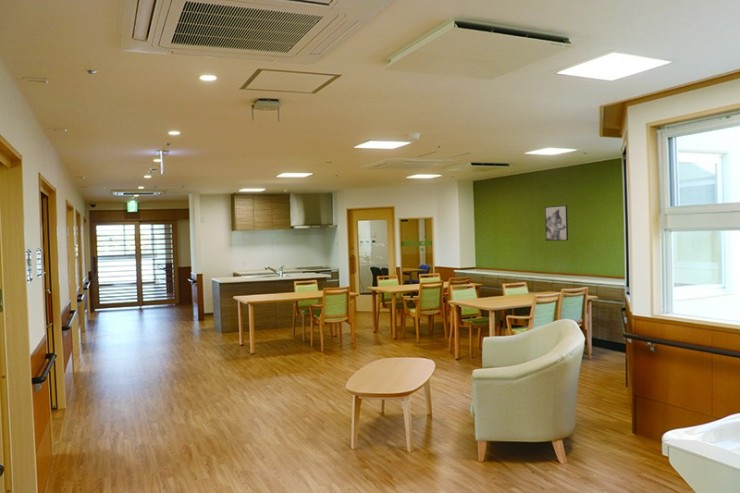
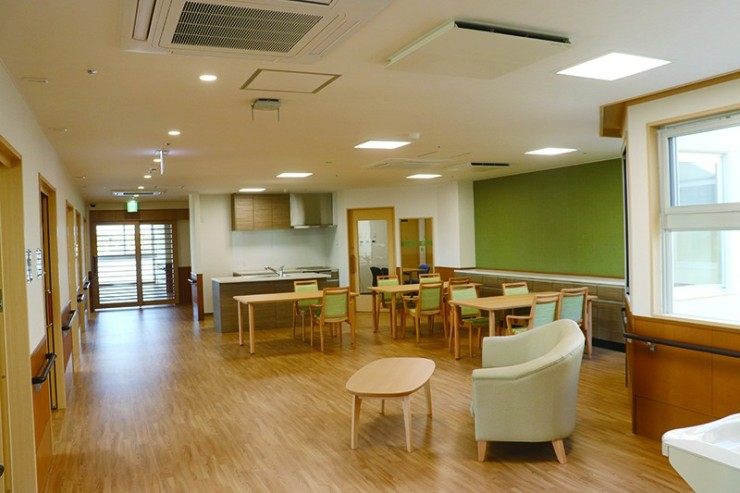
- wall art (556, 223)
